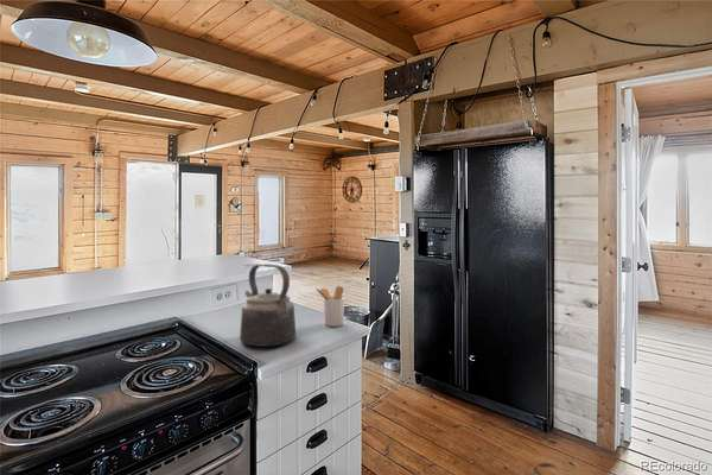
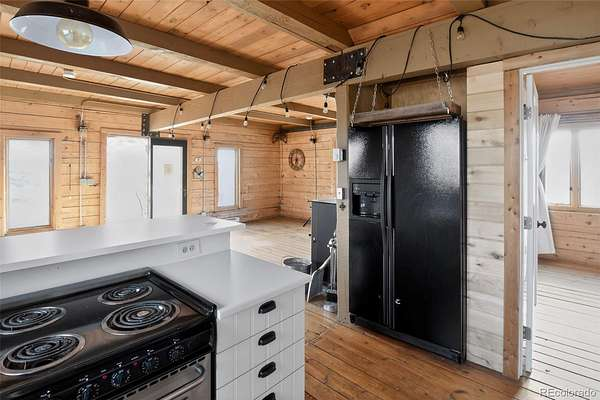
- kettle (265, 300)
- utensil holder (329, 304)
